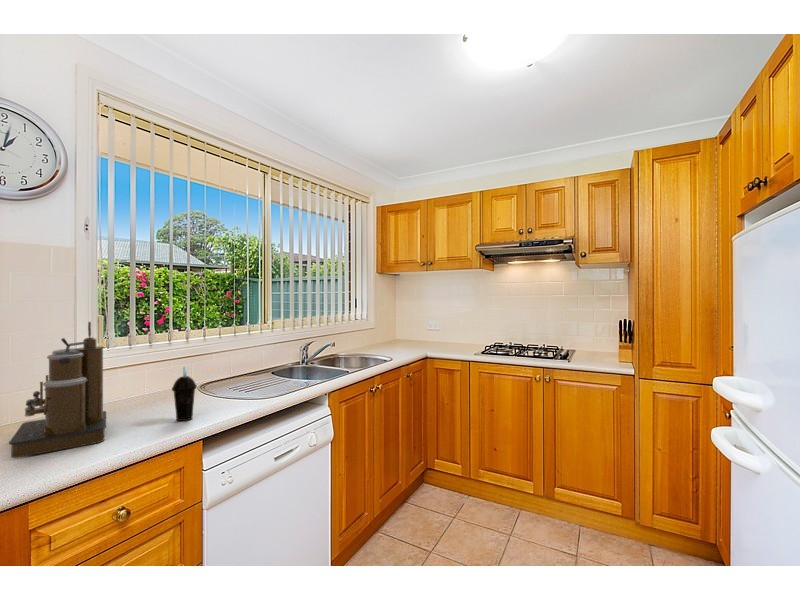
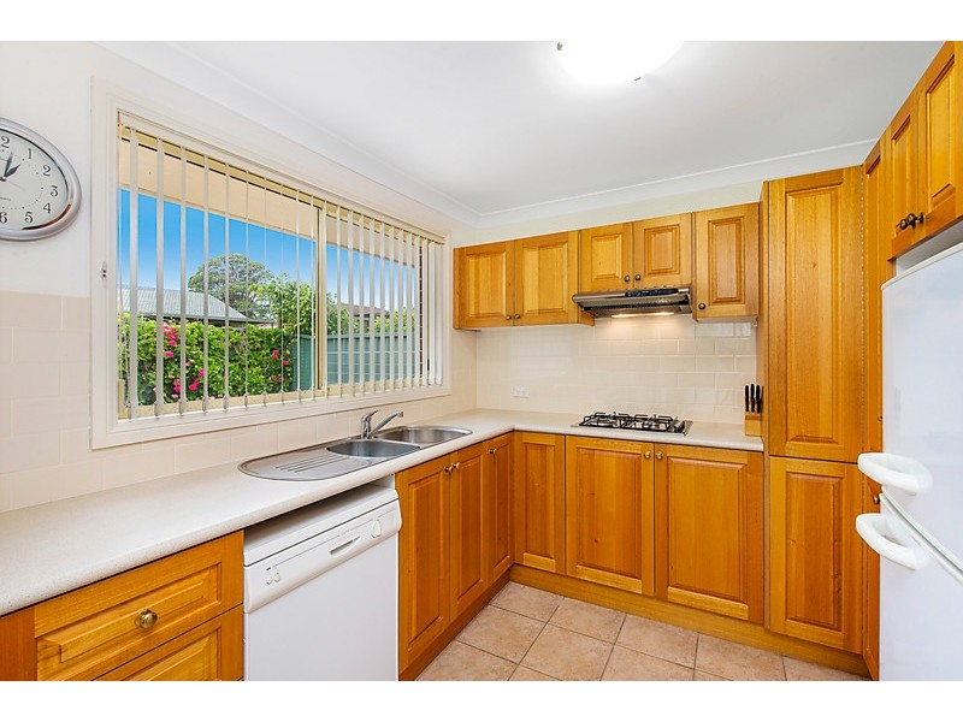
- cup (184, 393)
- coffee maker (63, 380)
